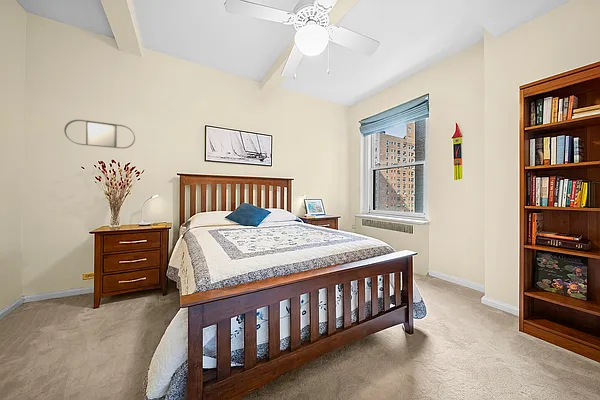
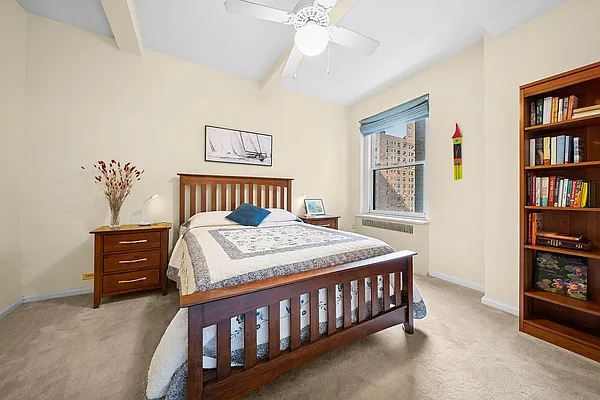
- home mirror (101, 134)
